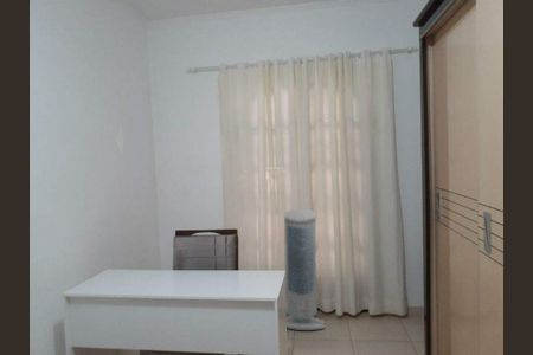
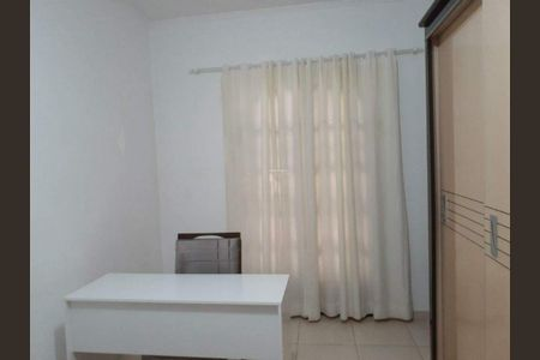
- air purifier (301, 266)
